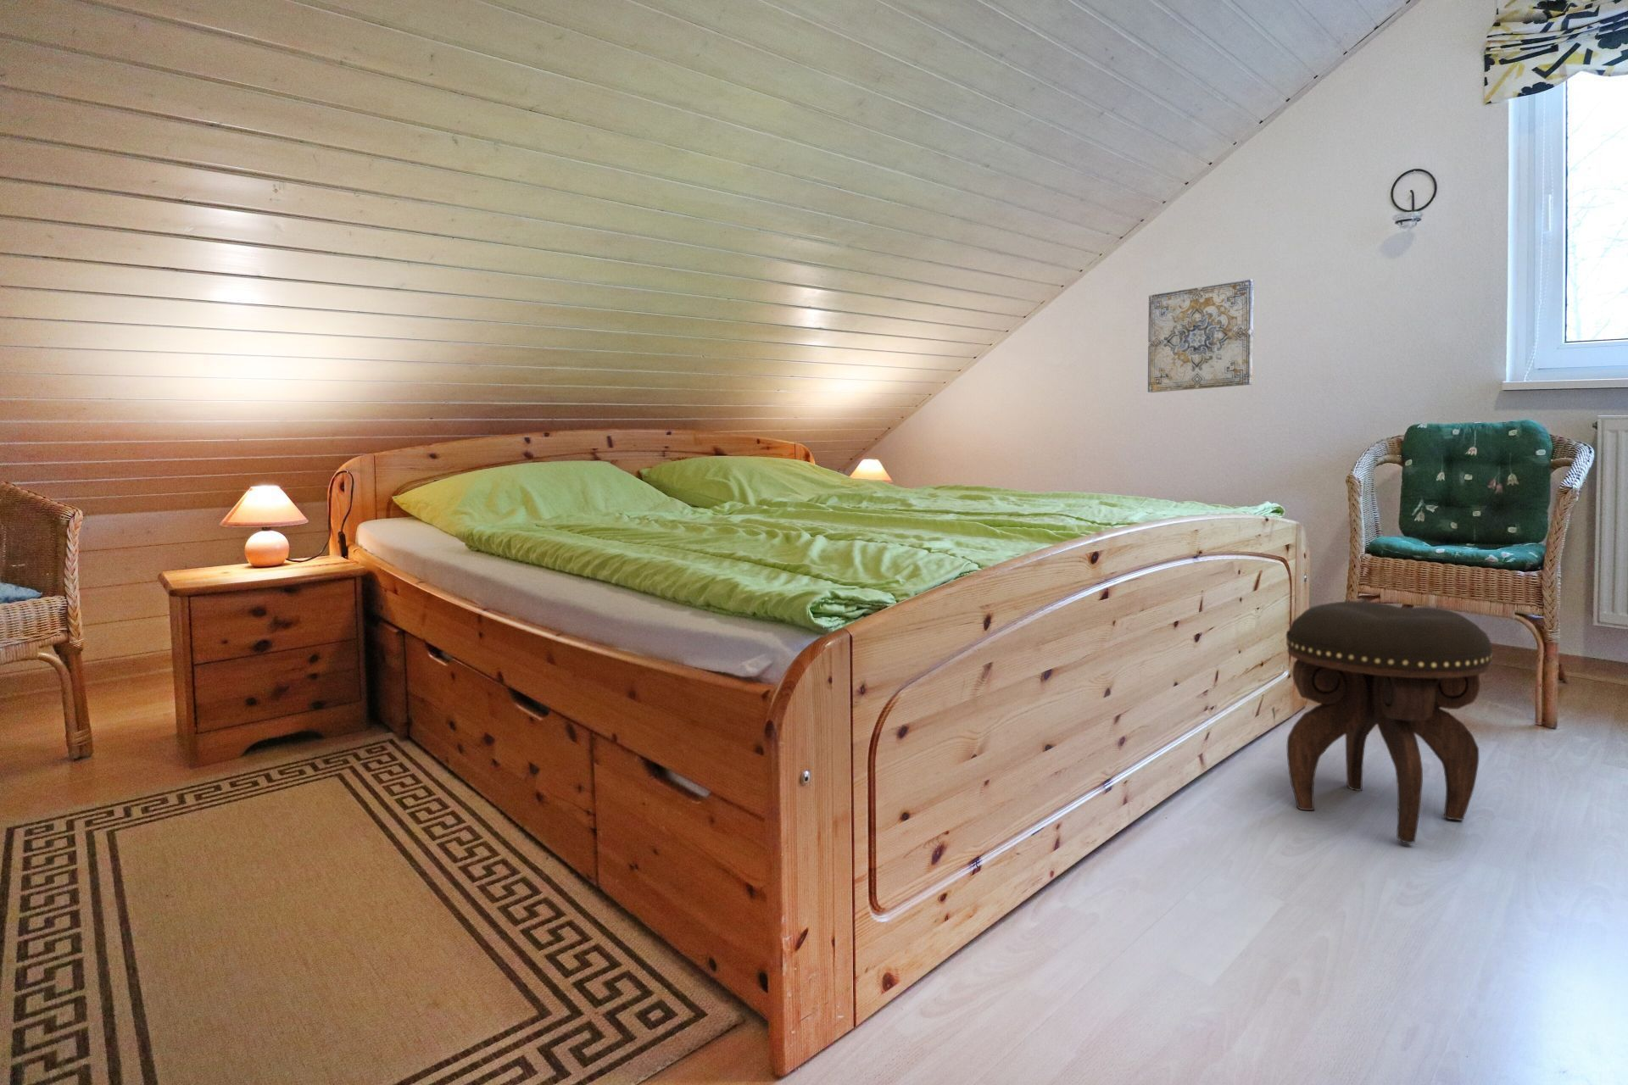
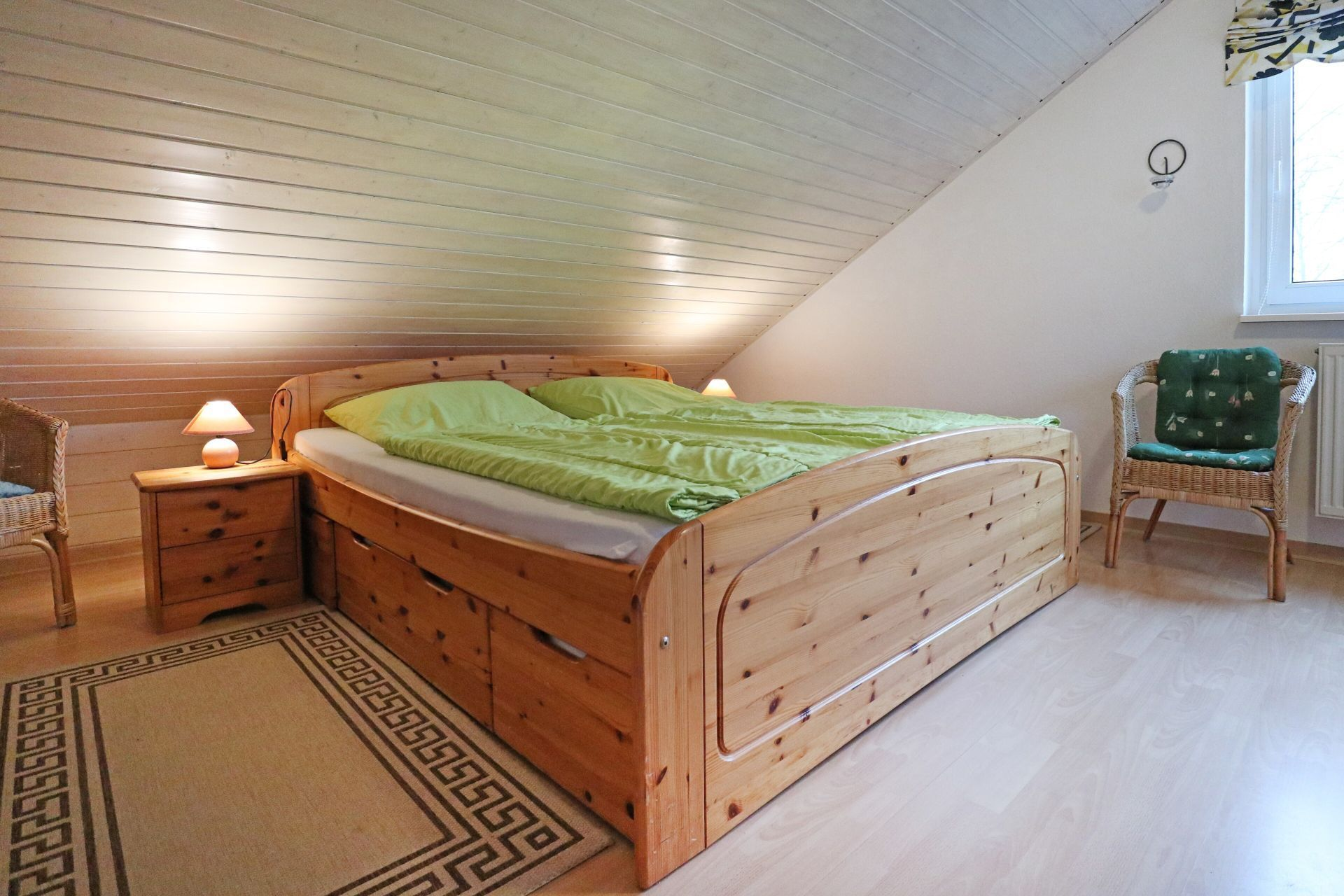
- footstool (1381, 711)
- wall art (1198, 338)
